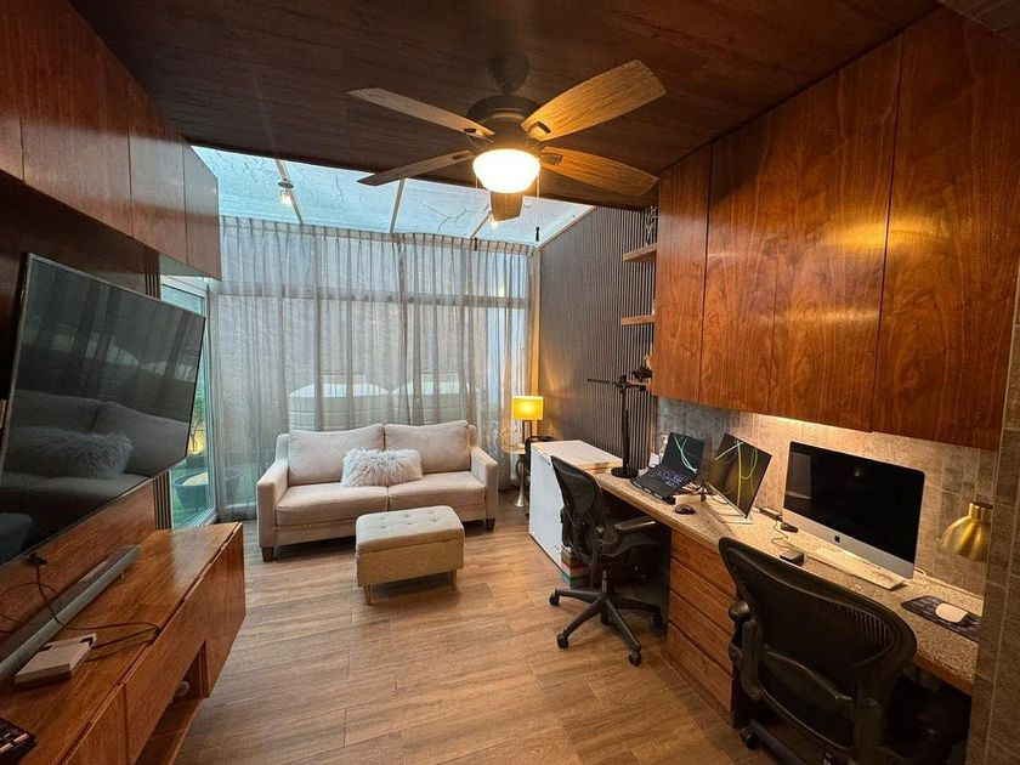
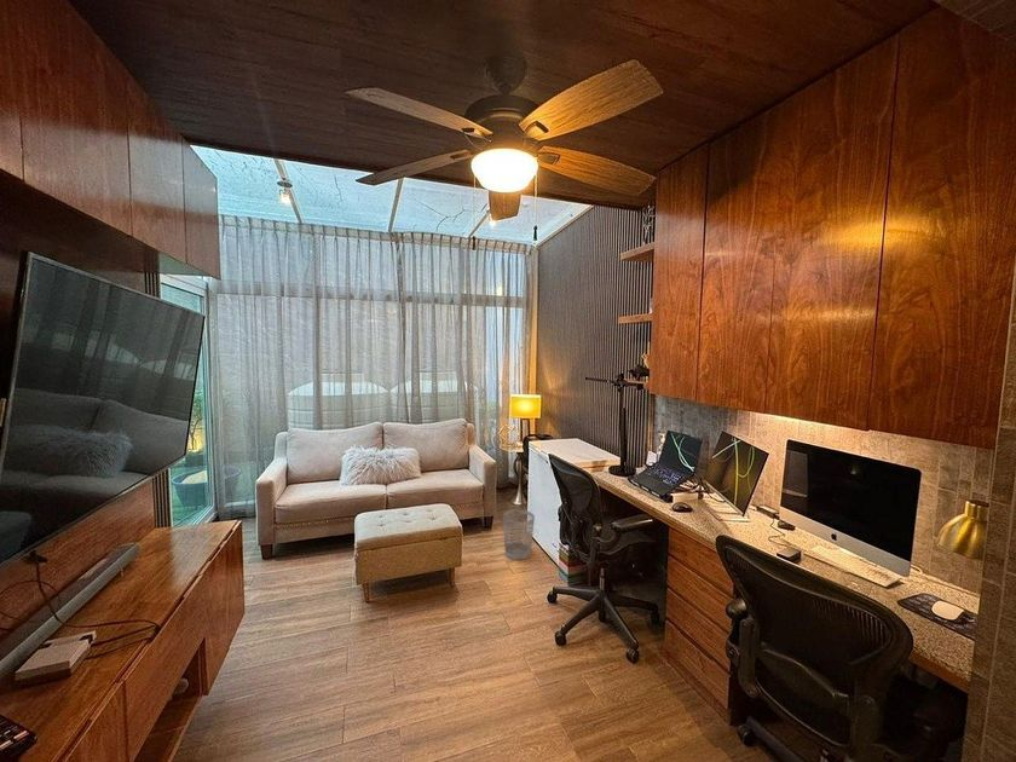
+ wastebasket (518, 535)
